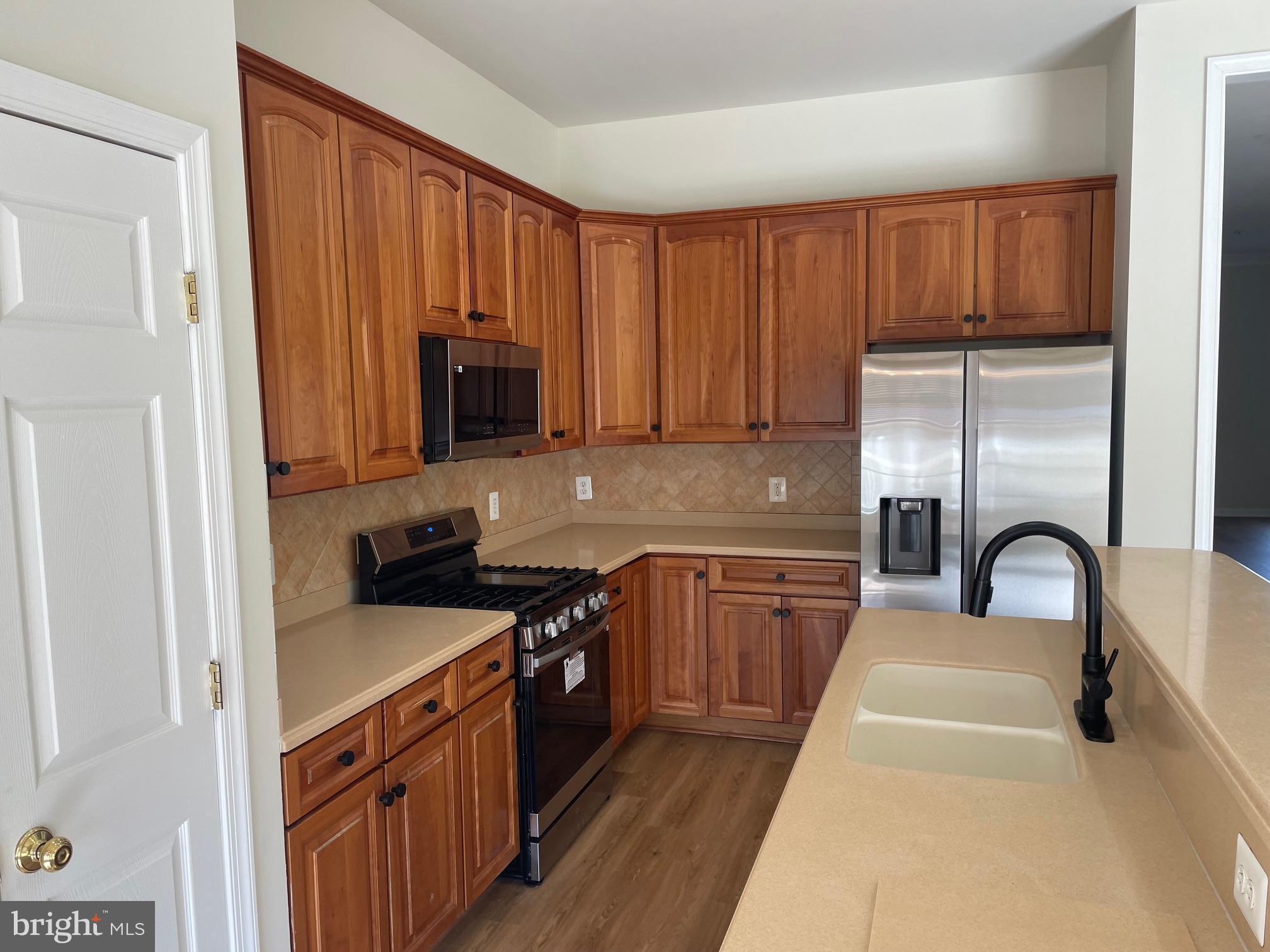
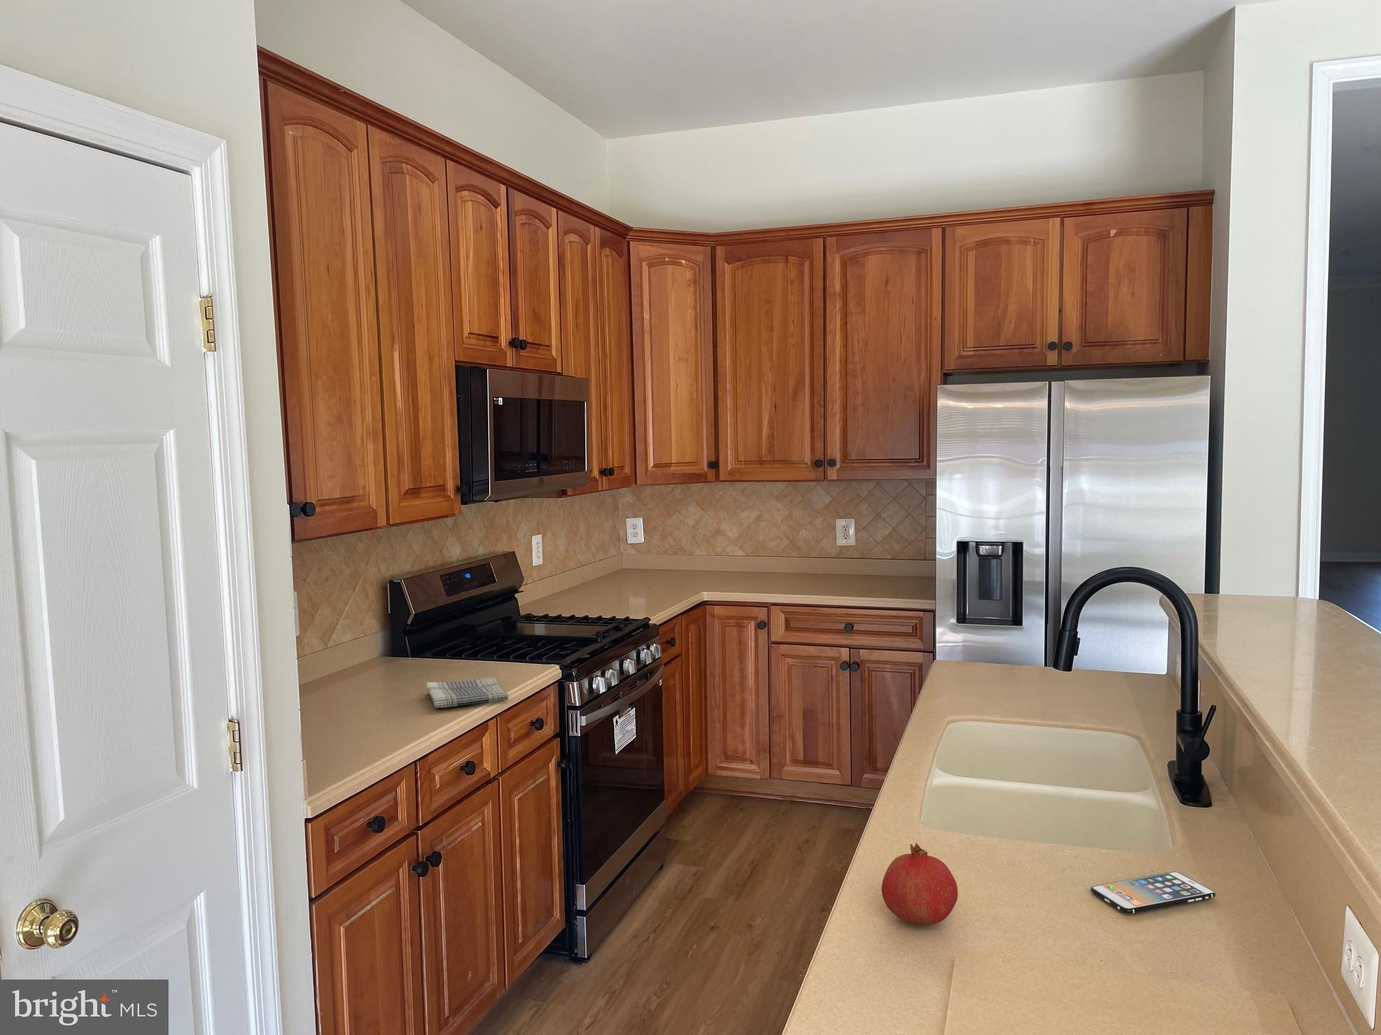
+ fruit (919, 882)
+ dish towel (466, 690)
+ smartphone (1153, 891)
